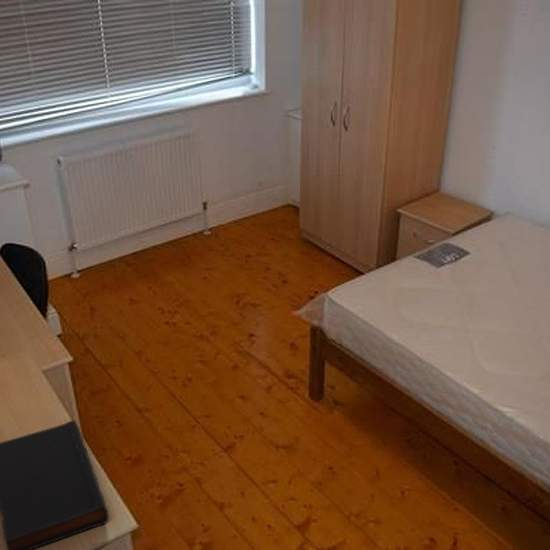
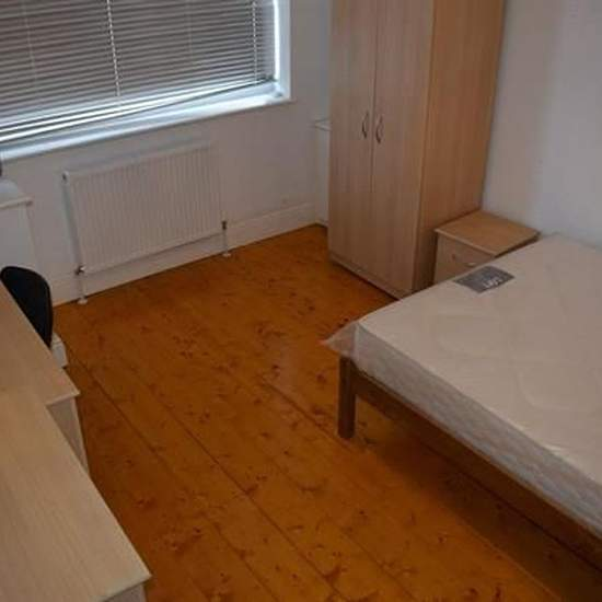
- book (46, 481)
